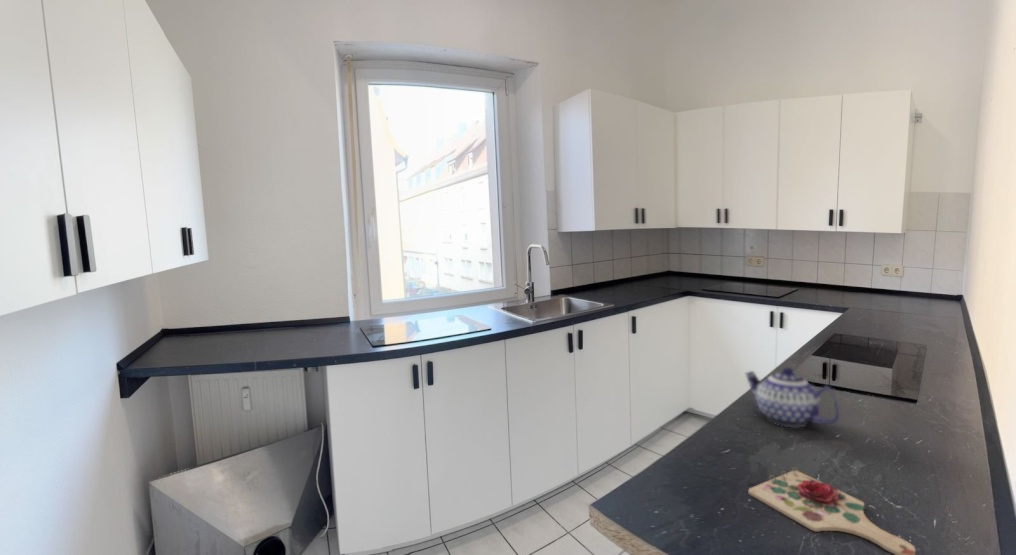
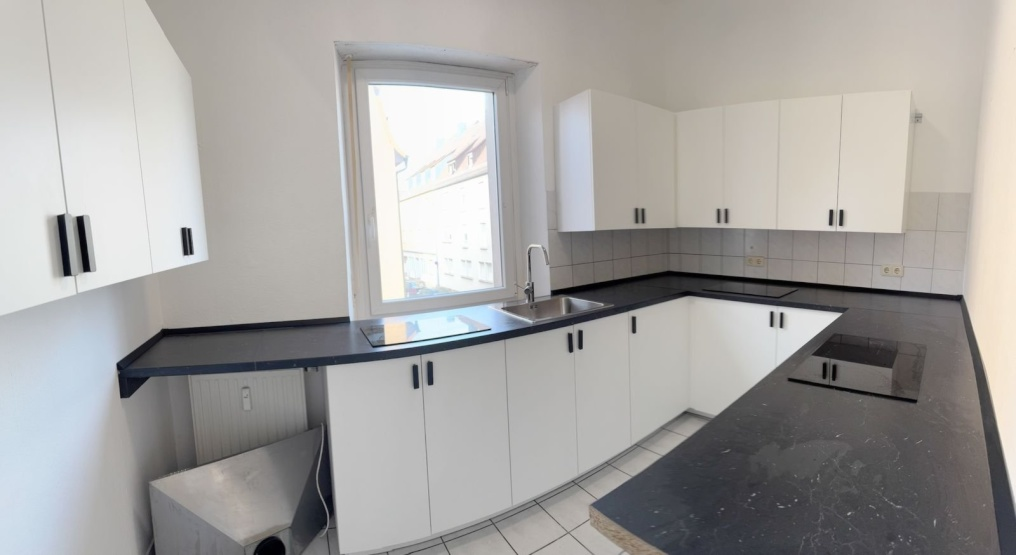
- cutting board (833, 507)
- teapot (788, 394)
